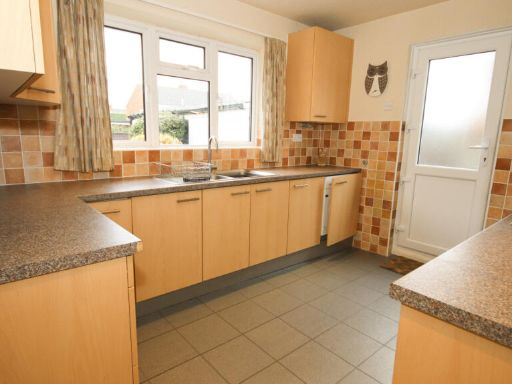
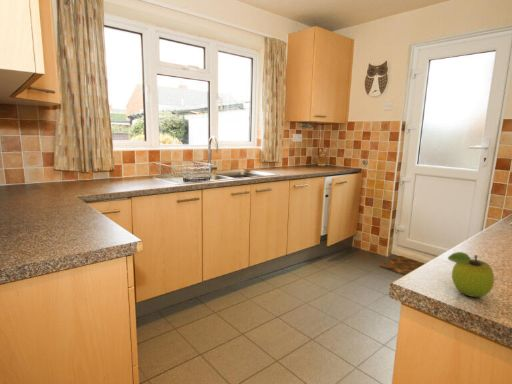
+ fruit (469, 273)
